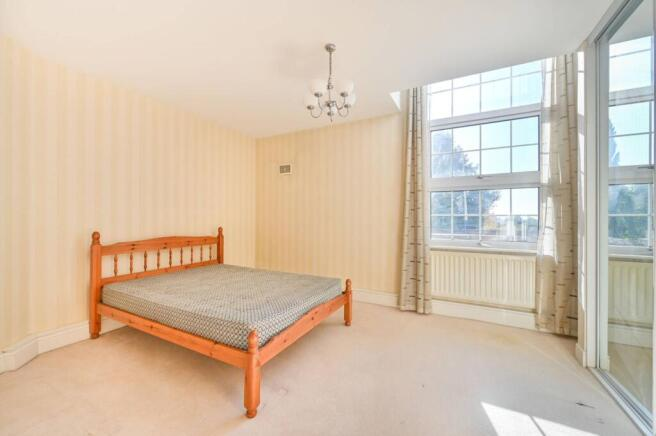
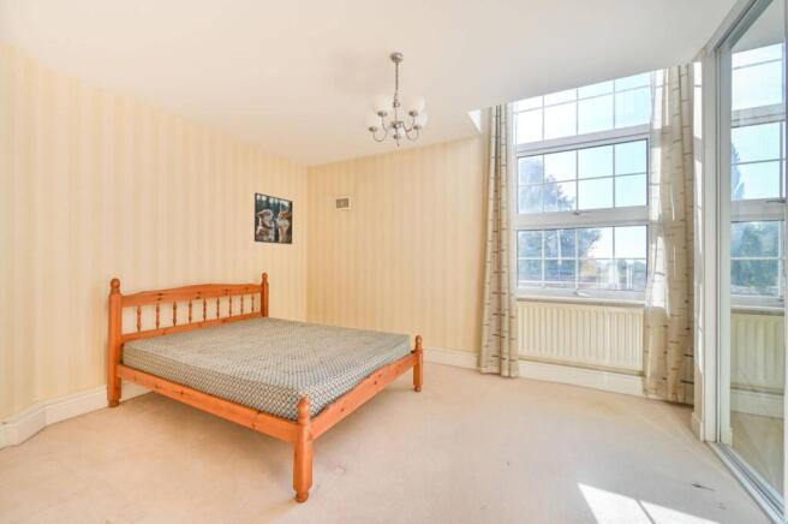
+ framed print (274, 220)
